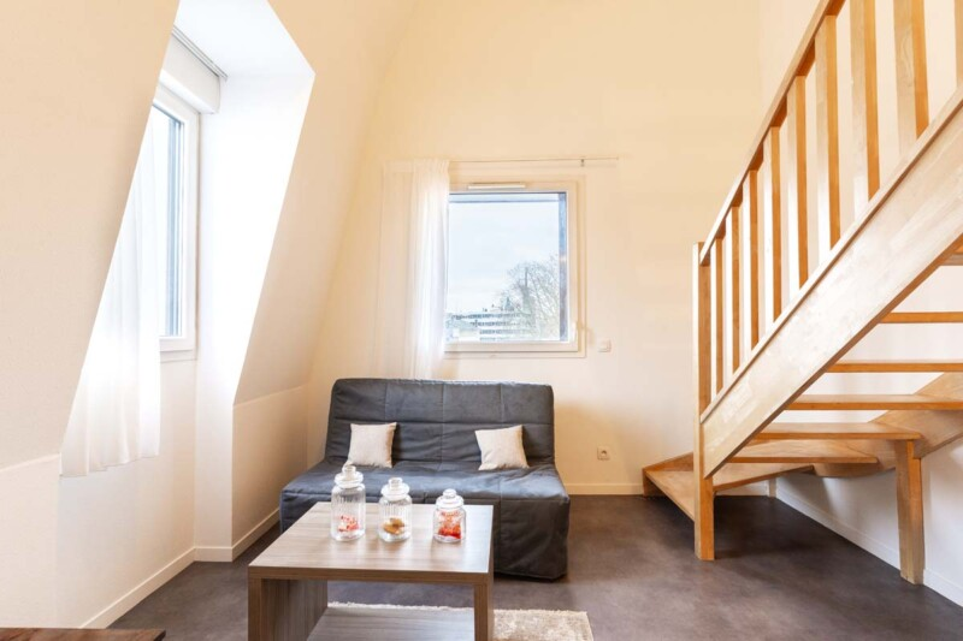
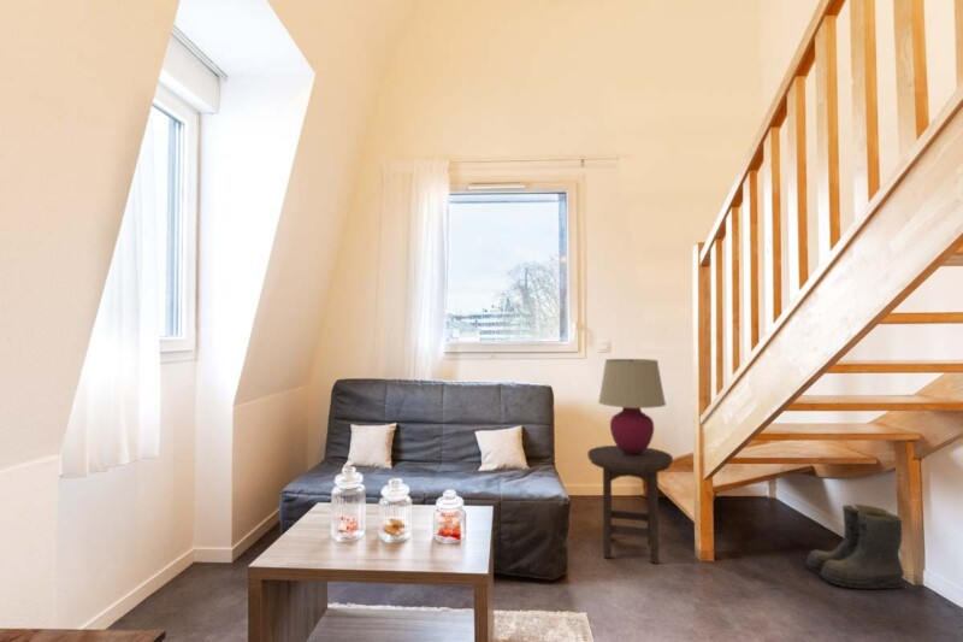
+ stool (625, 511)
+ table lamp (631, 406)
+ boots (852, 542)
